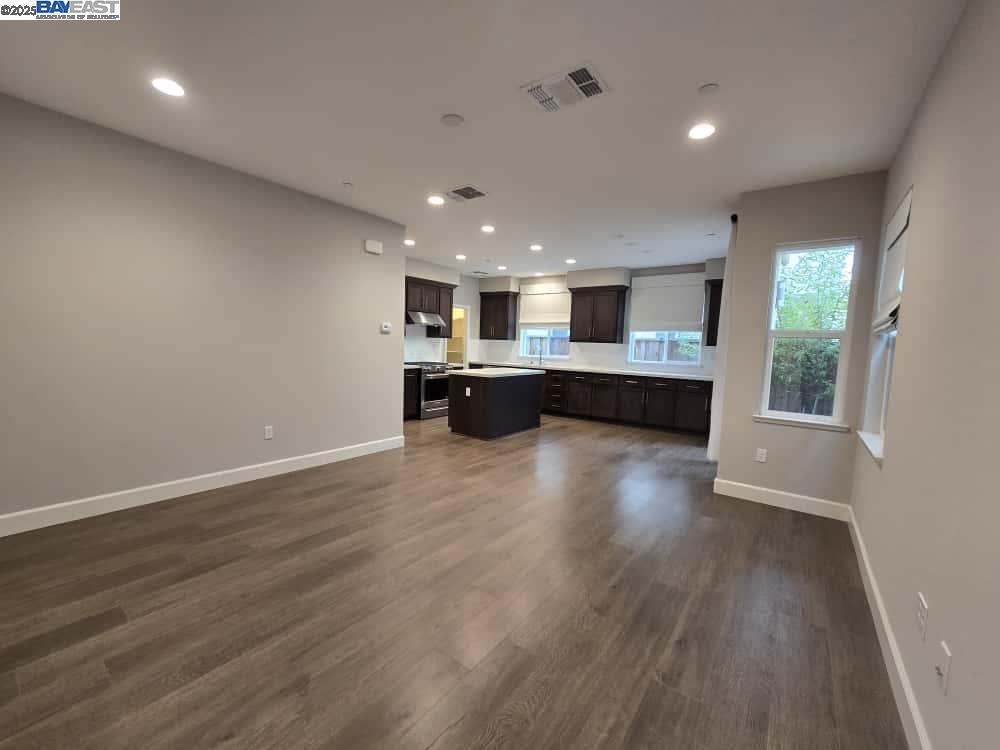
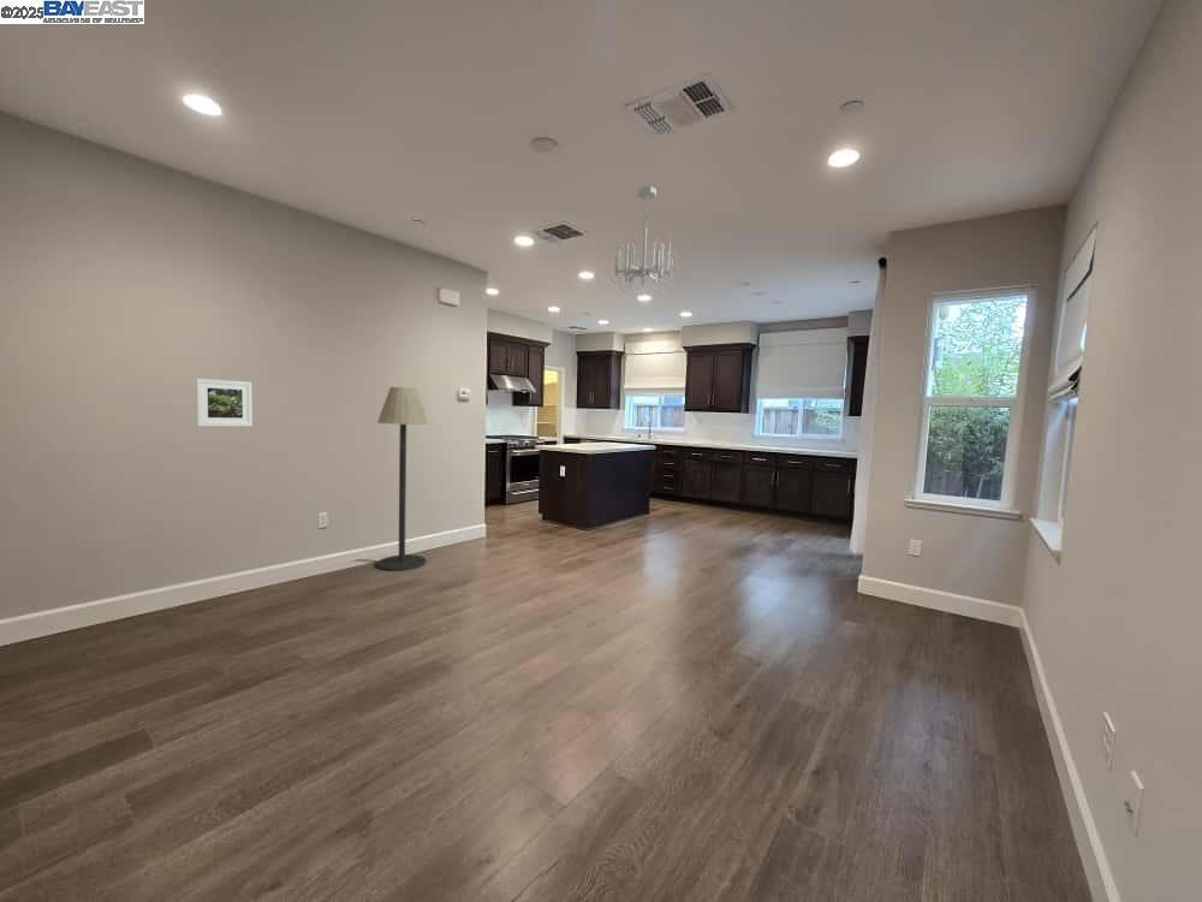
+ floor lamp (401, 476)
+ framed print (225, 403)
+ chandelier (644, 241)
